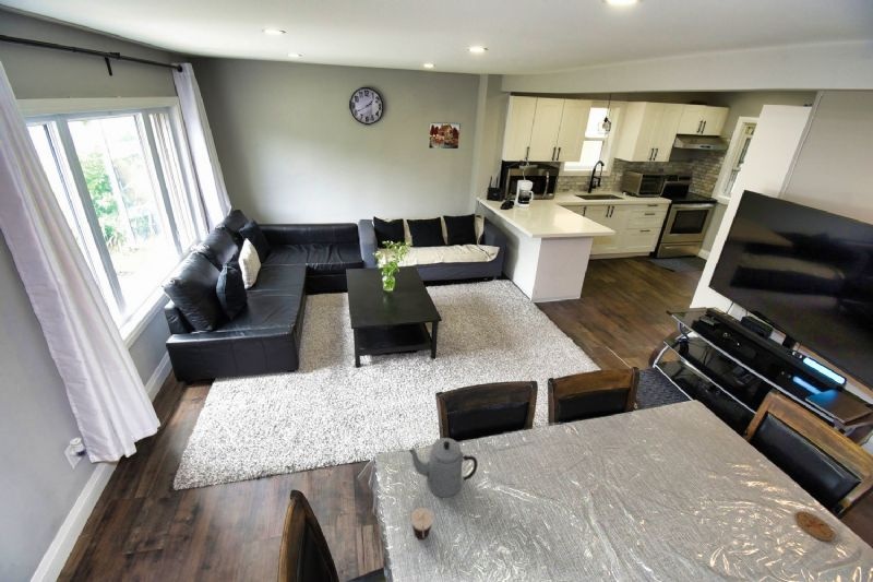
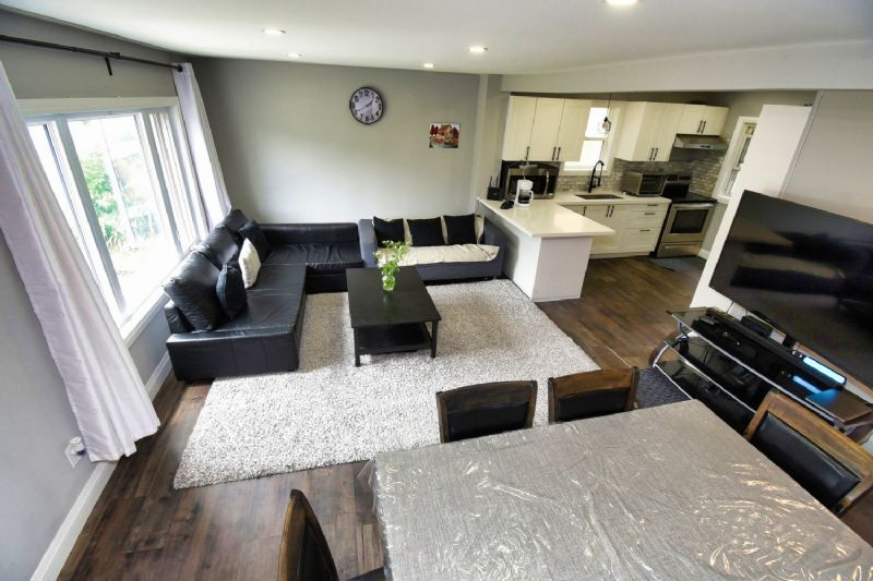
- teapot (442, 462)
- cup (422, 528)
- coaster (814, 525)
